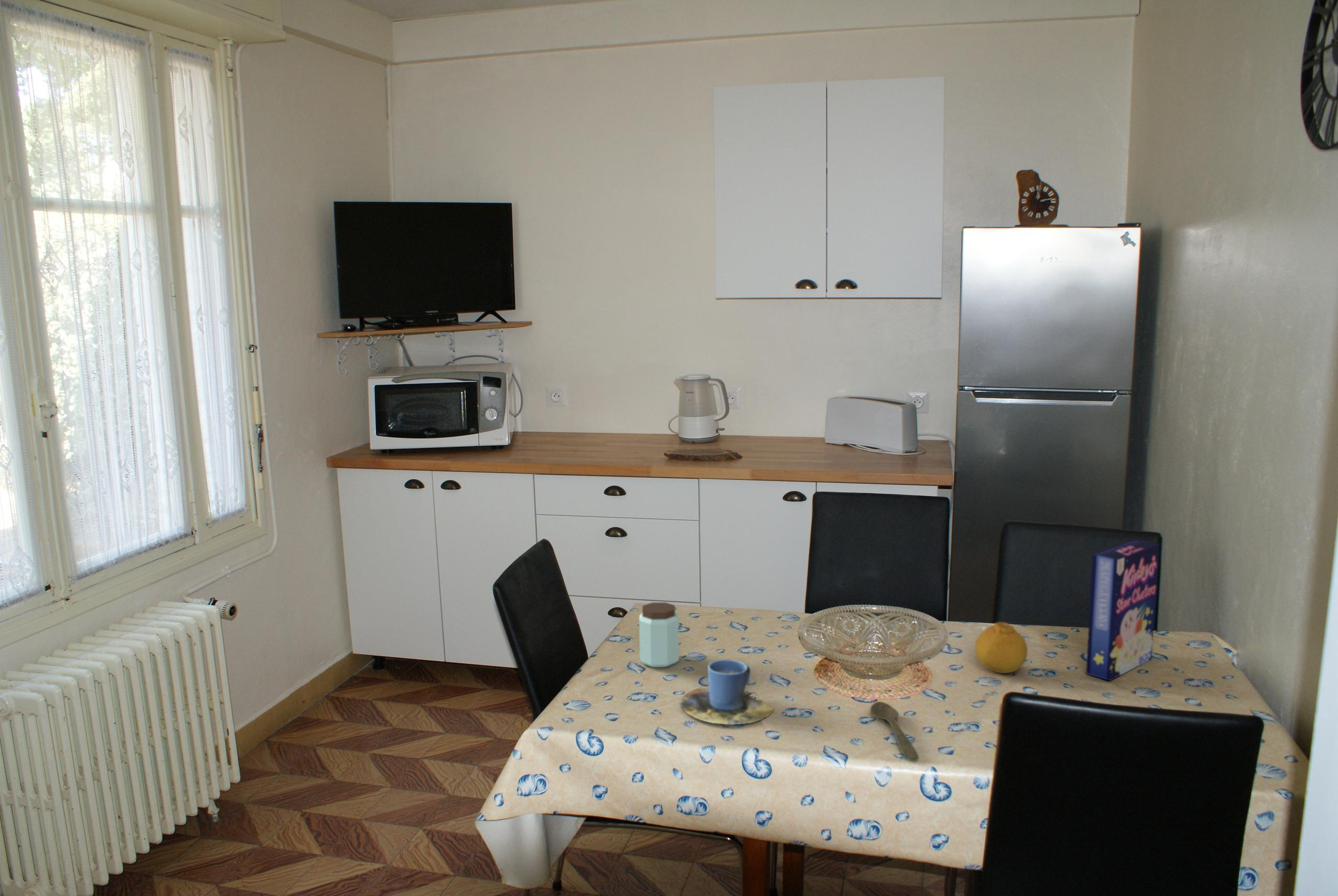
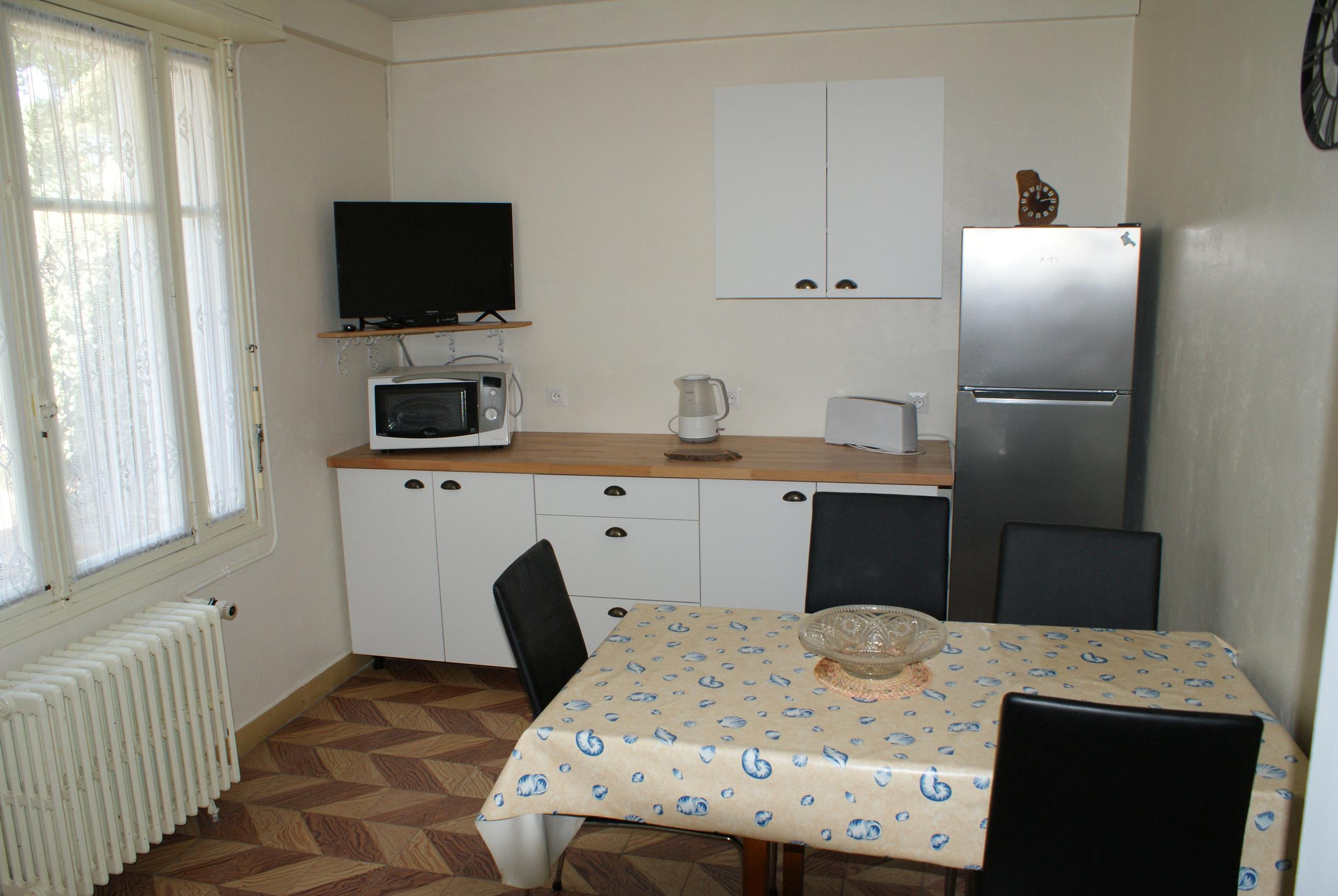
- fruit (1001, 647)
- cereal box (1123, 608)
- spoon (895, 730)
- cup (728, 685)
- peanut butter (659, 634)
